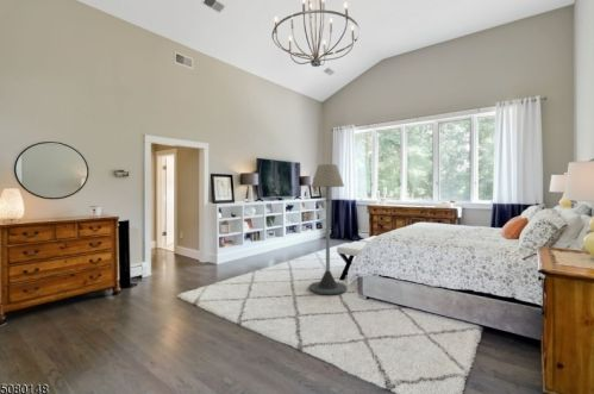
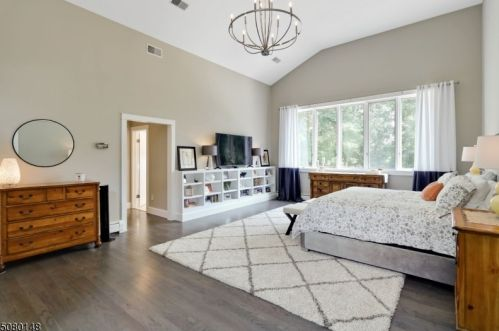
- floor lamp (327, 226)
